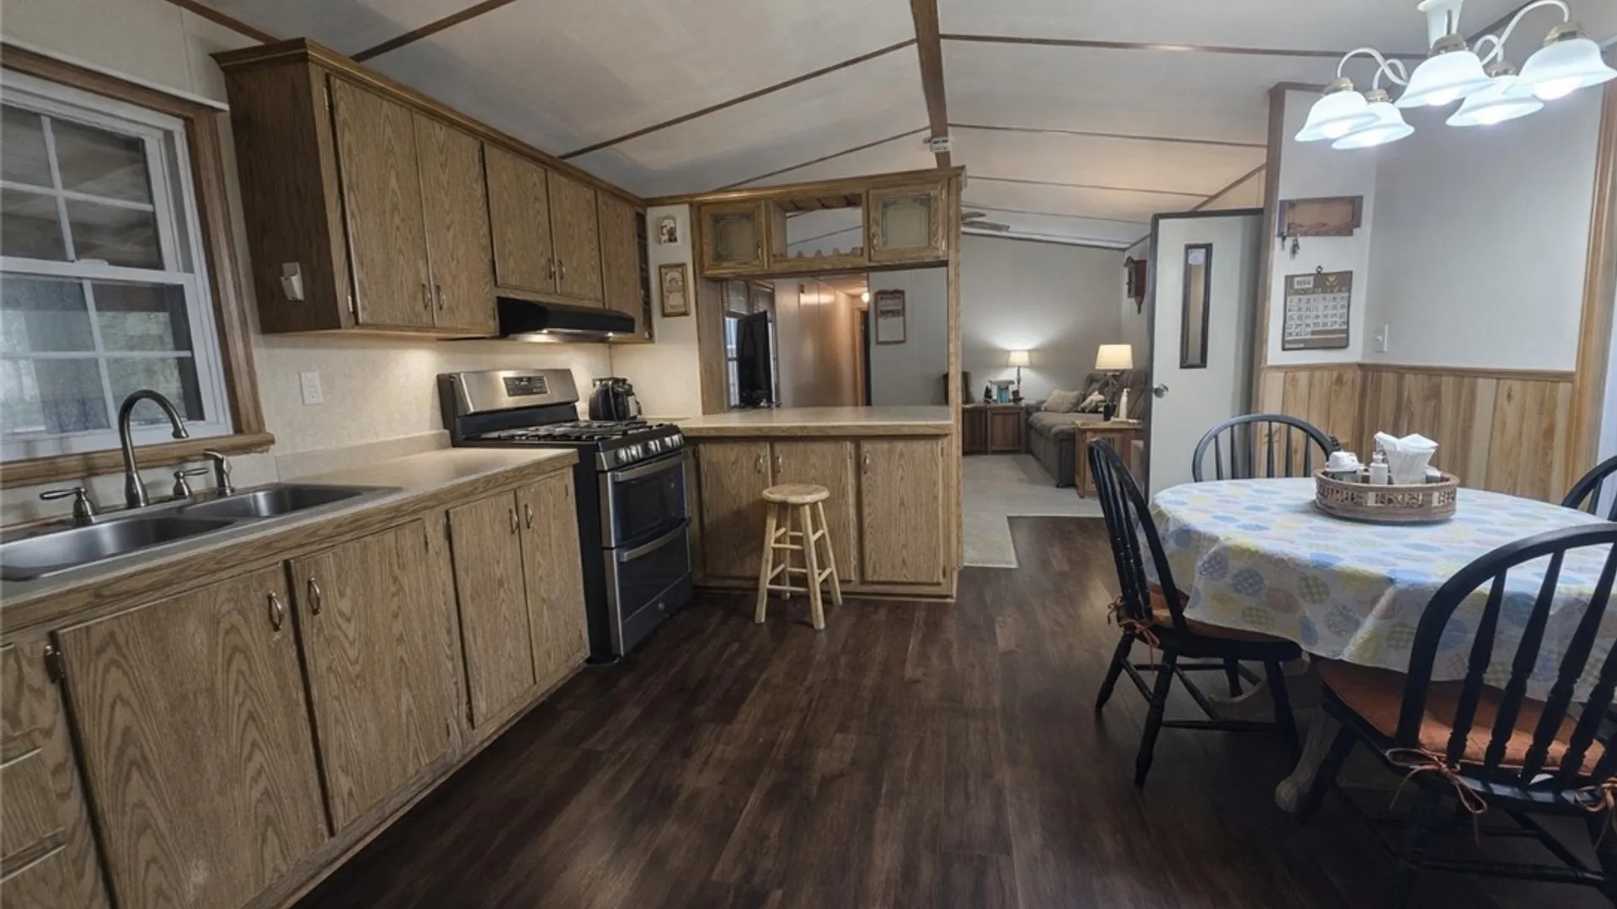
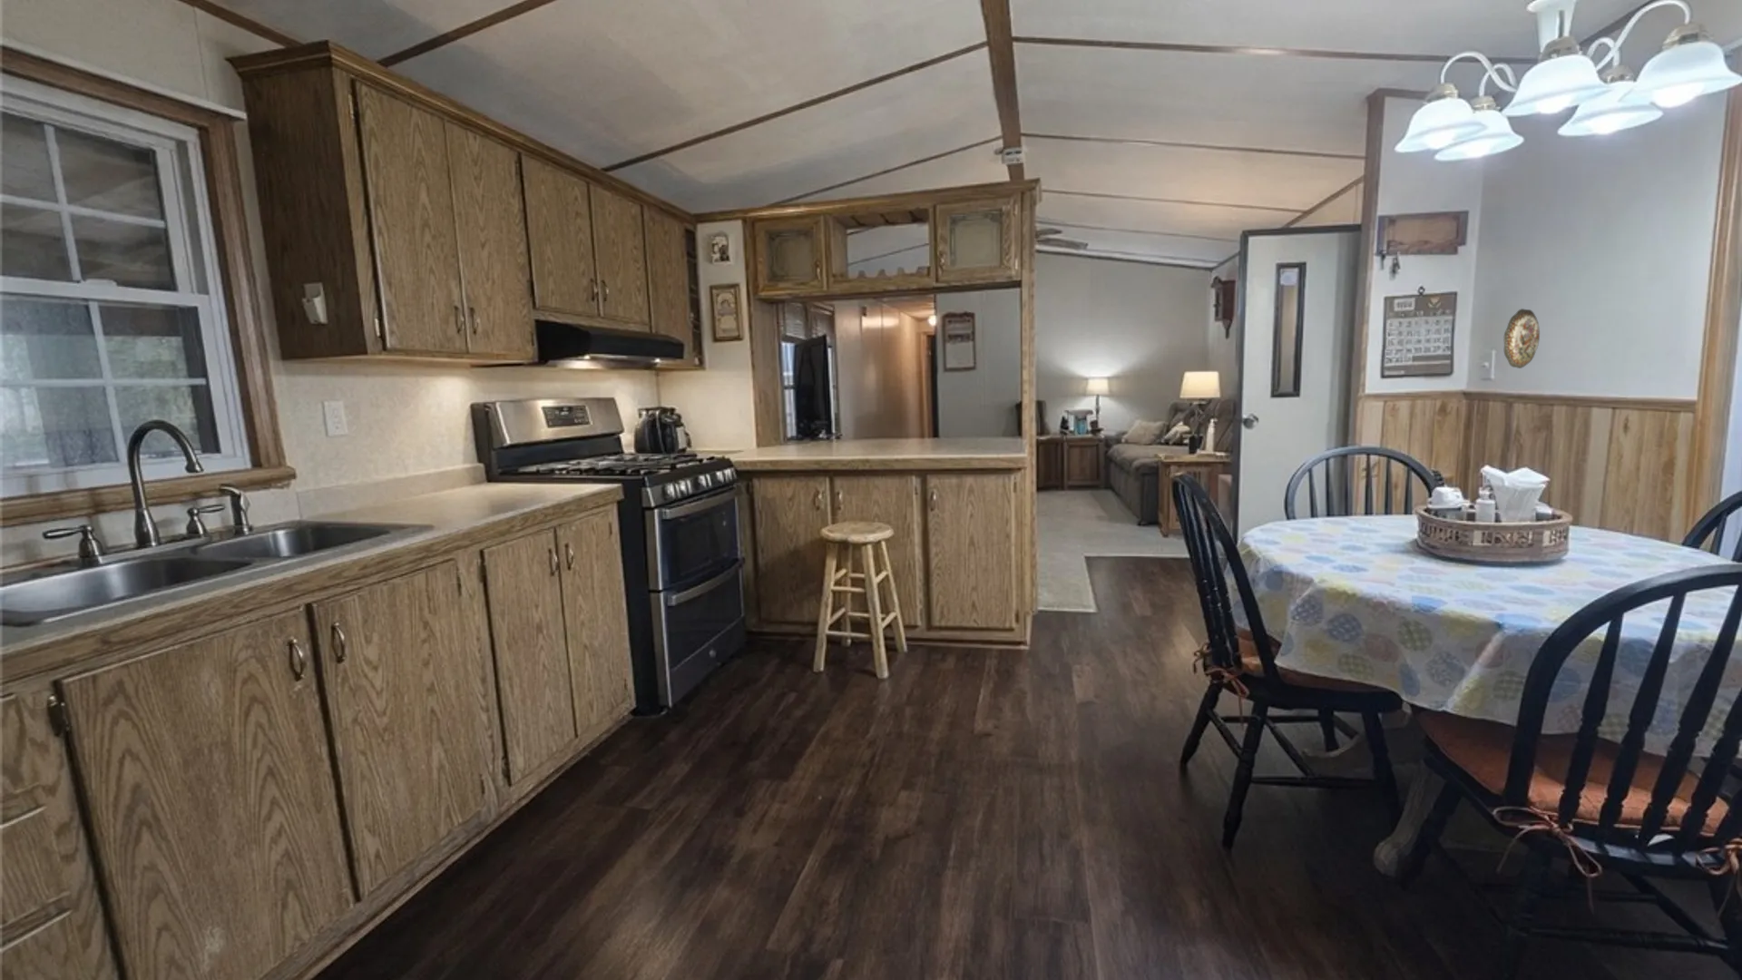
+ decorative plate (1523, 339)
